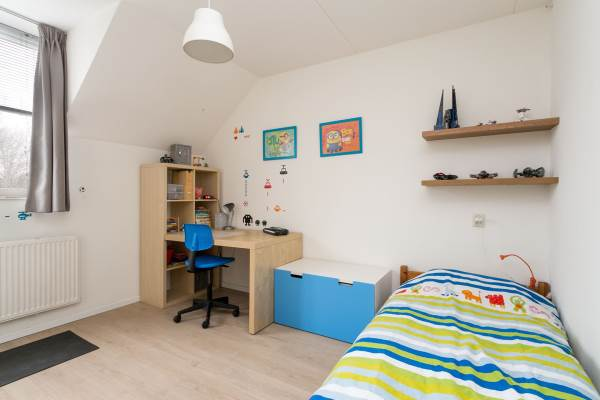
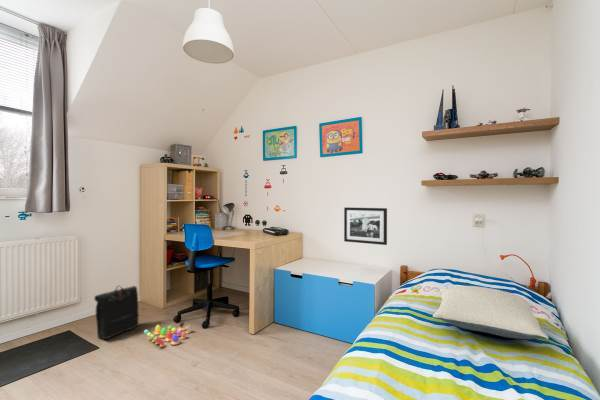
+ stacking toy (170, 331)
+ backpack (118, 308)
+ picture frame (364, 225)
+ pillow (483, 310)
